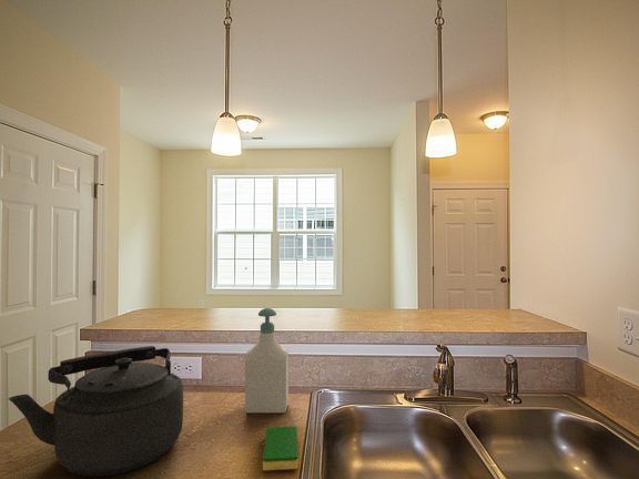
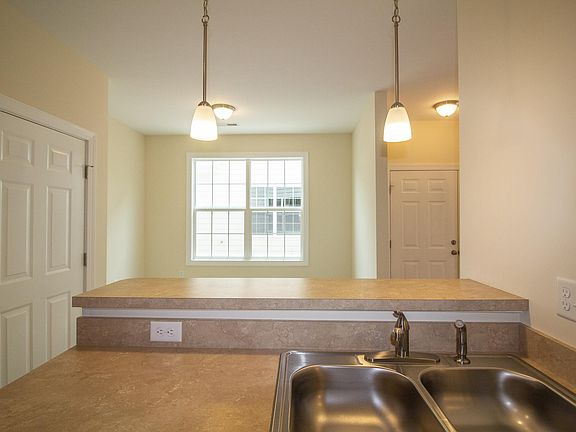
- dish sponge (281, 446)
- soap bottle (267, 356)
- kettle (118, 404)
